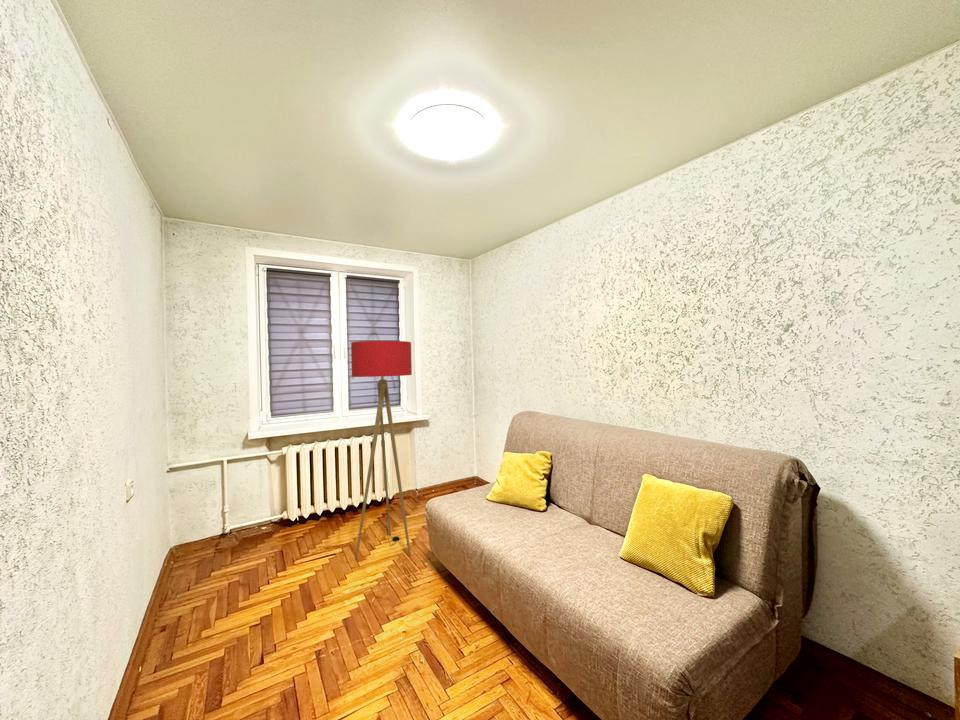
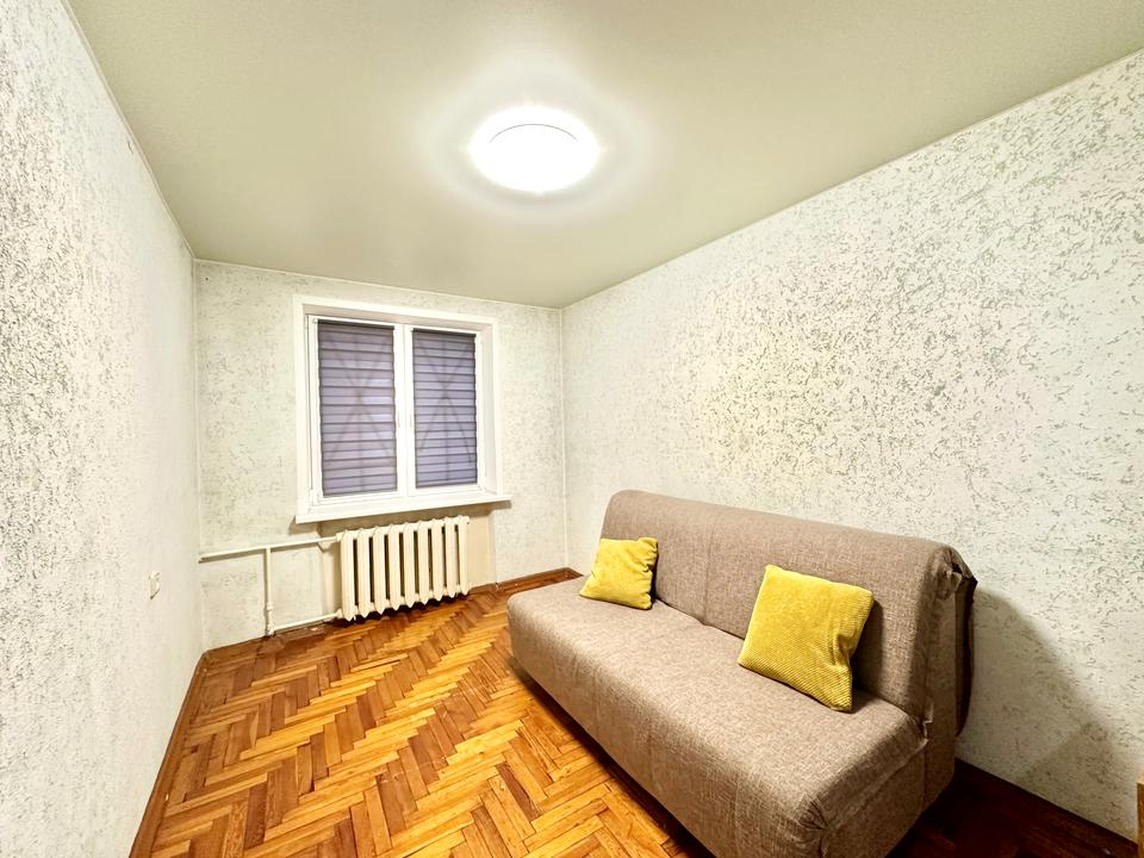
- floor lamp (383, 445)
